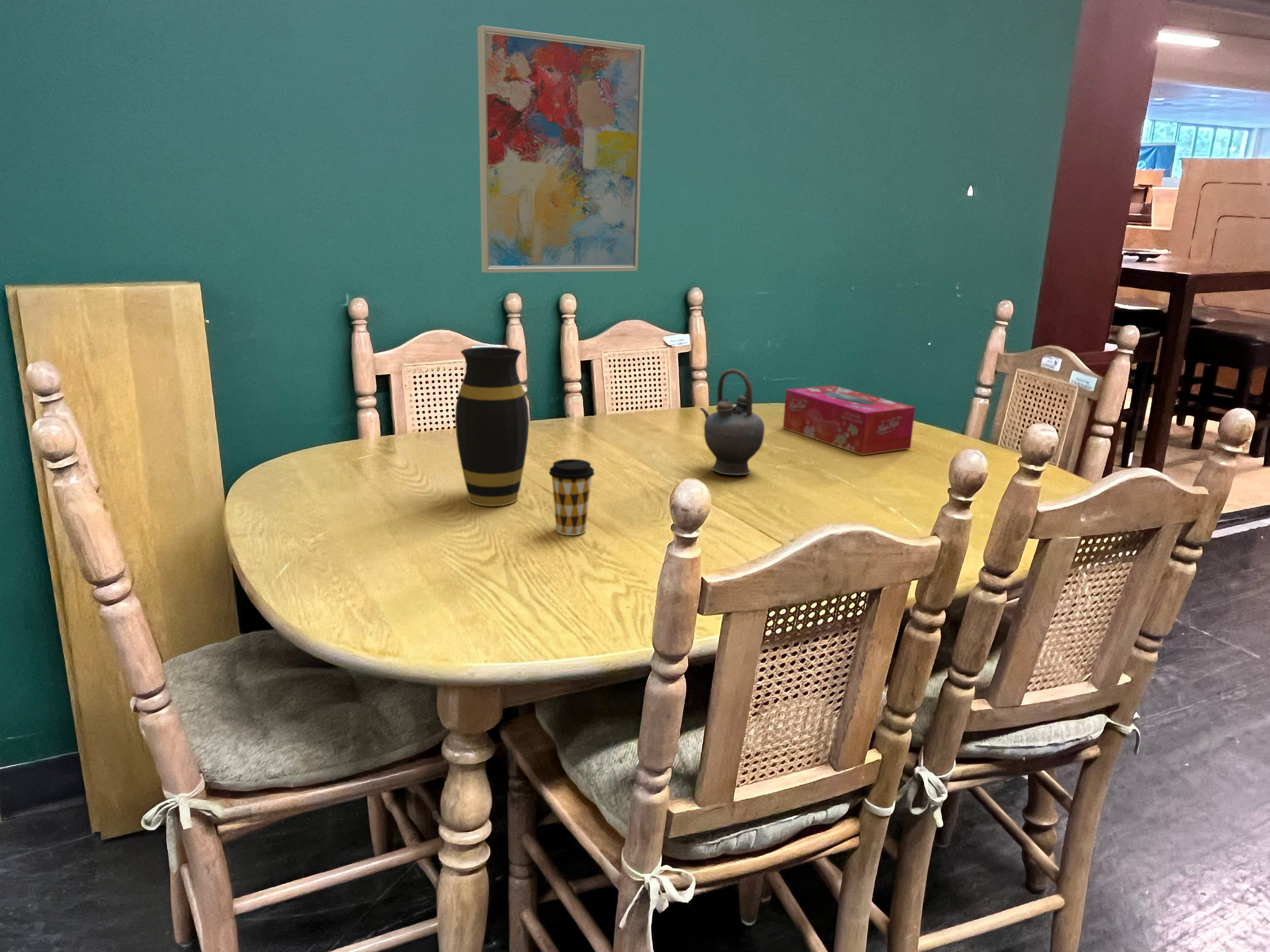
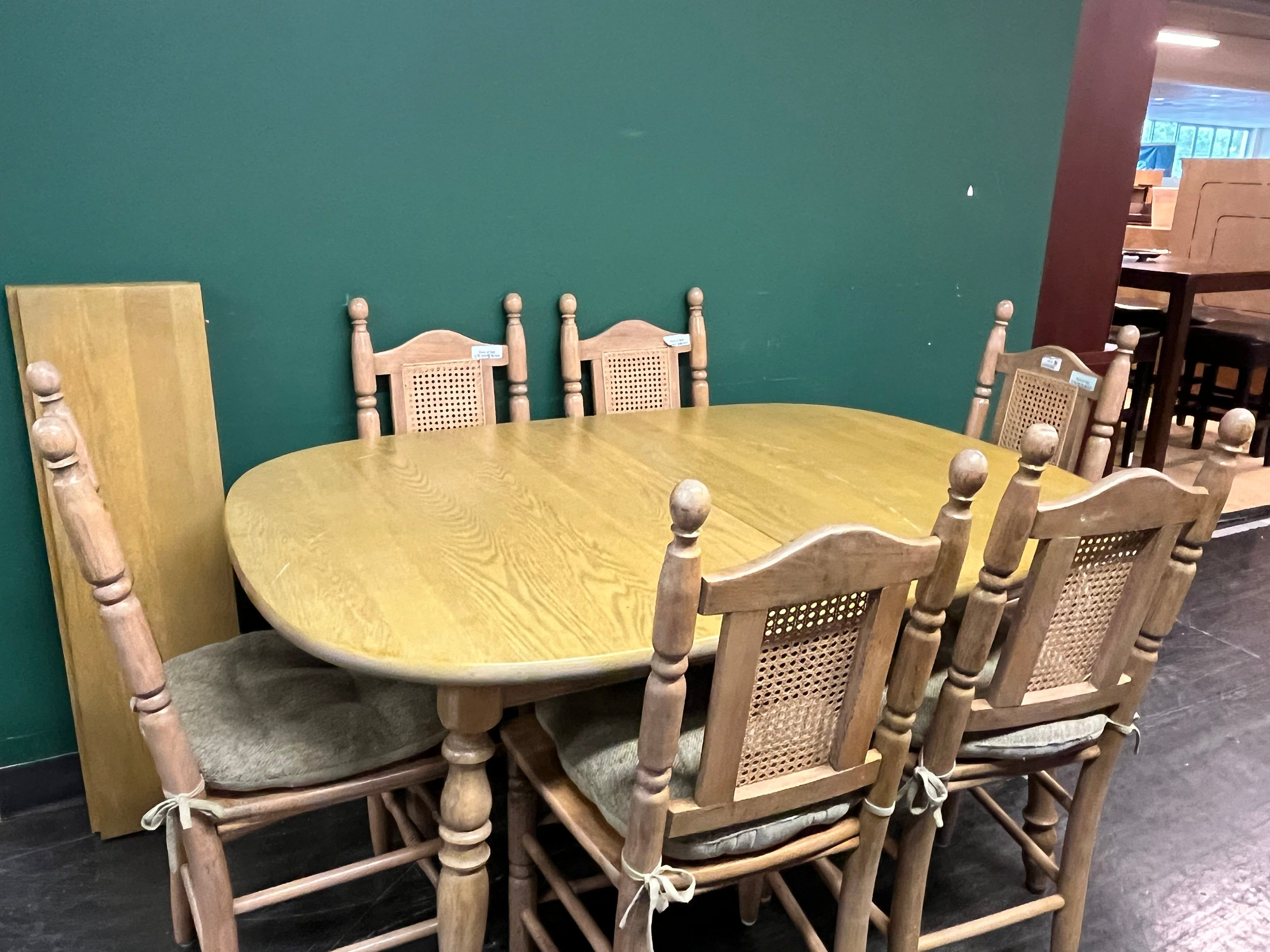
- tissue box (846, 418)
- coffee cup (571, 497)
- vase (492, 427)
- teapot (729, 420)
- wall art (563, 158)
